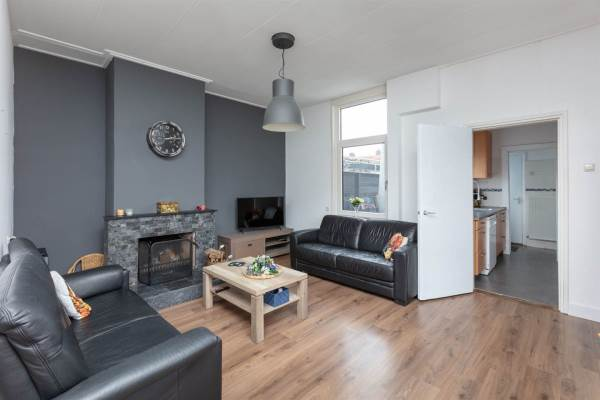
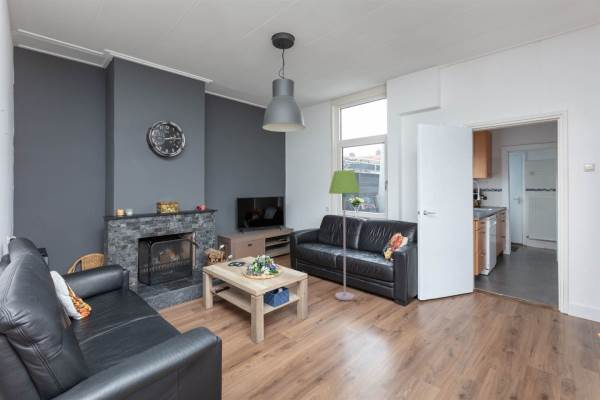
+ floor lamp (344, 234)
